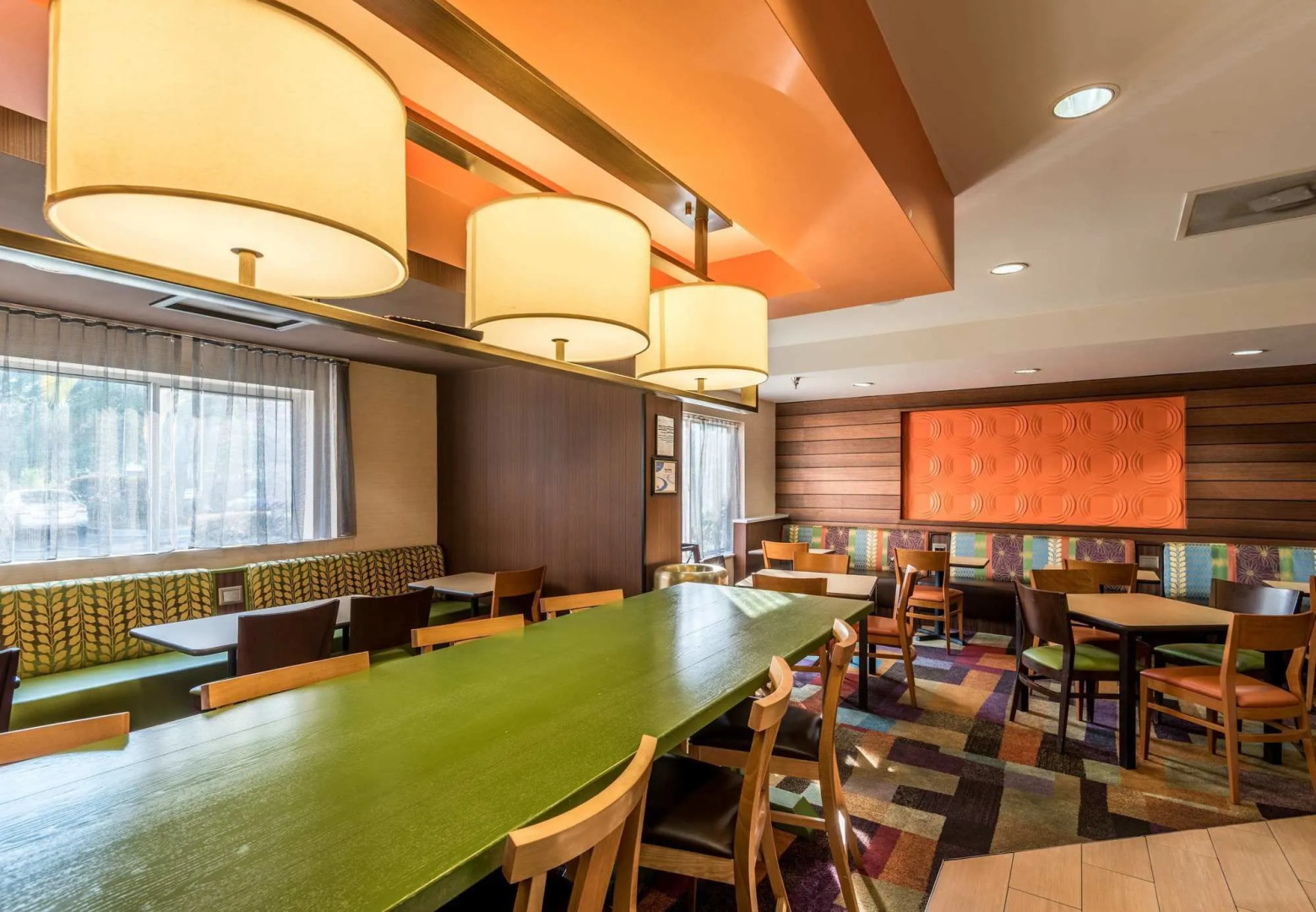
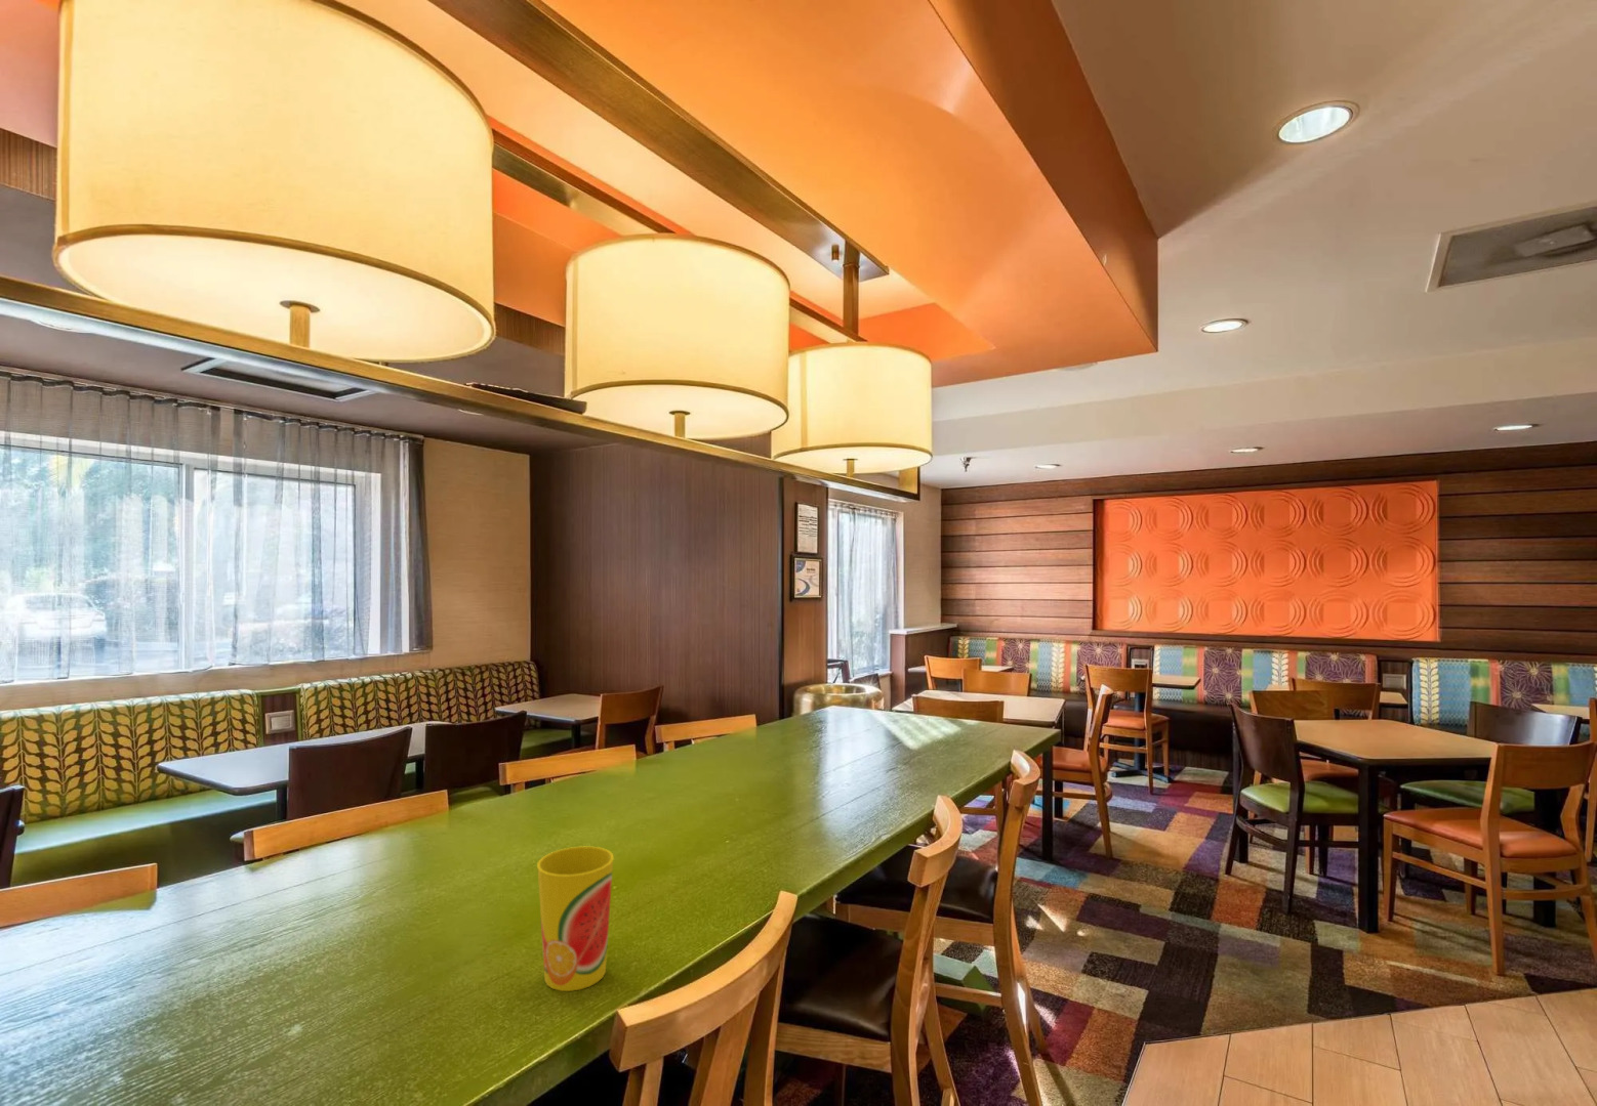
+ cup (575, 917)
